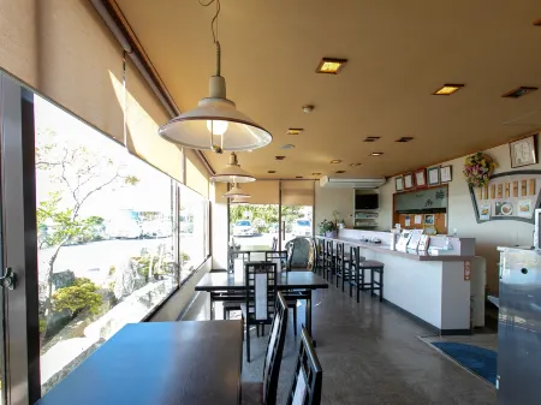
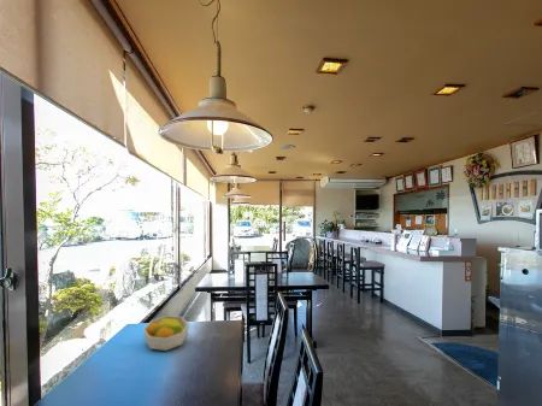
+ fruit bowl (166, 330)
